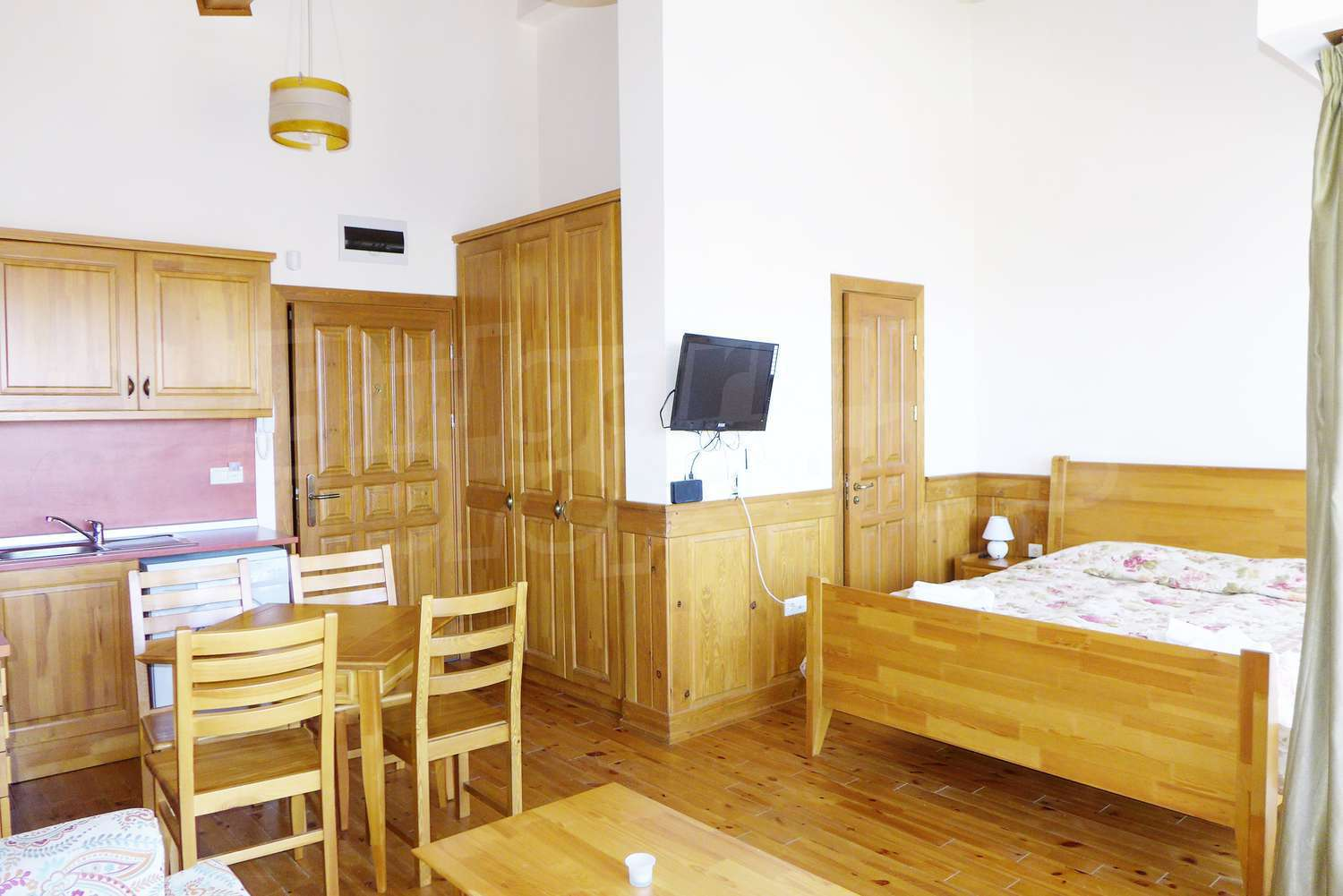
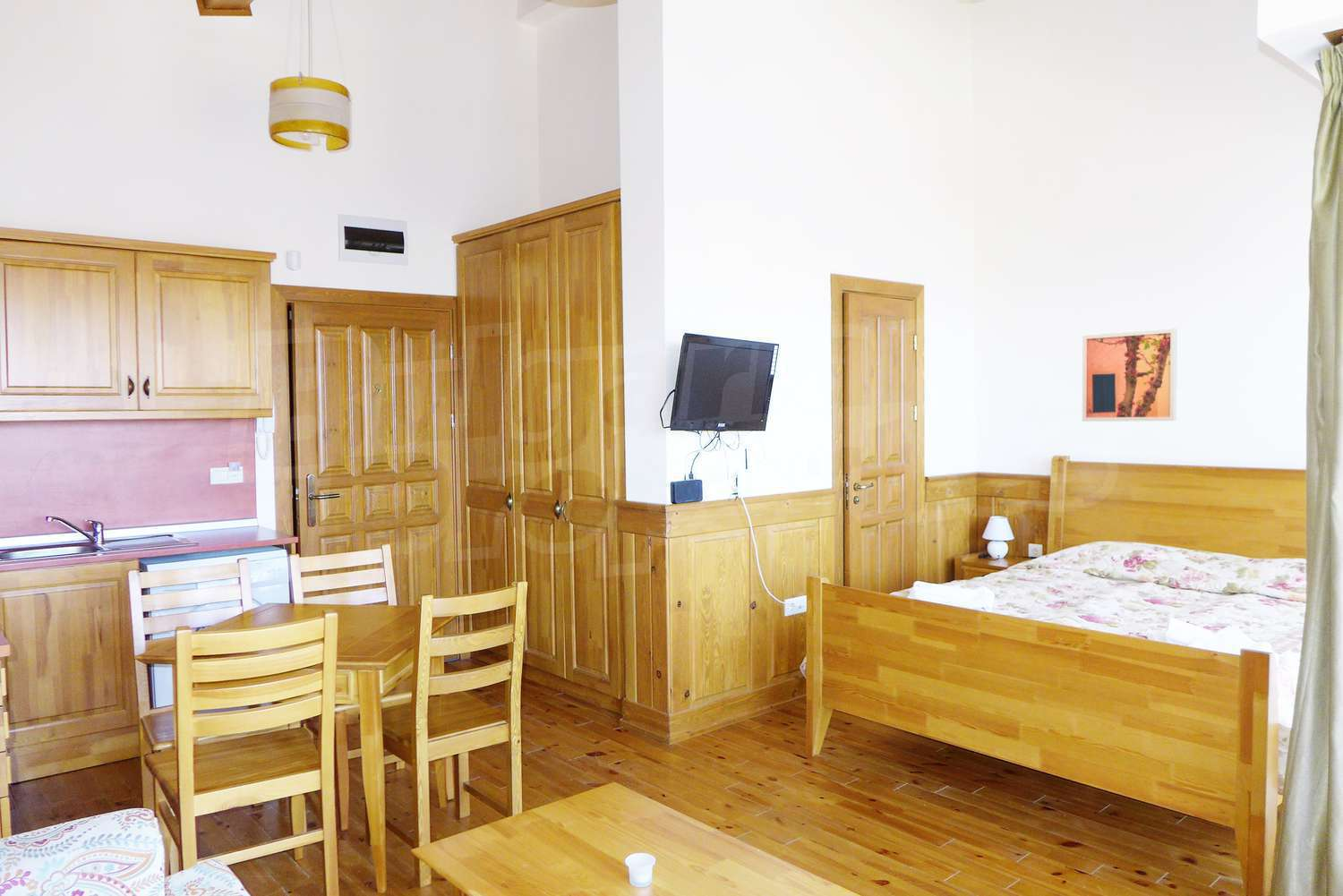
+ wall art (1128, 376)
